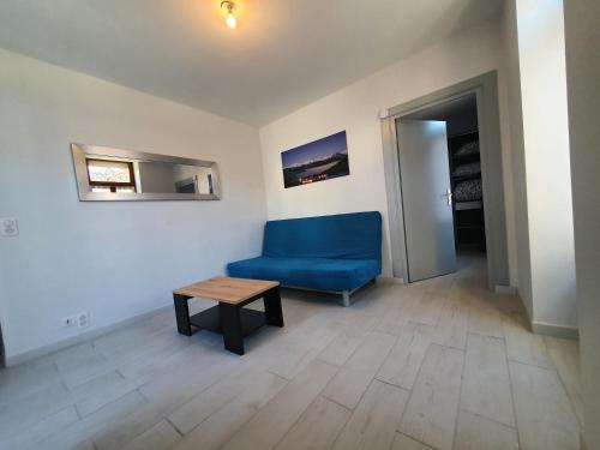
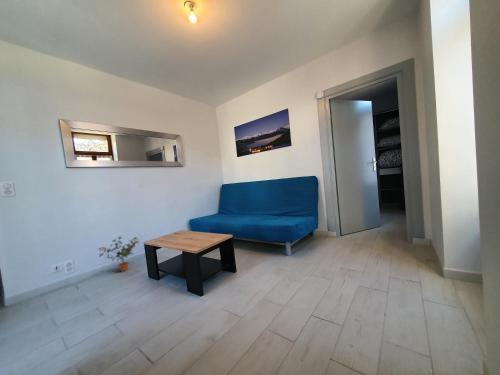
+ potted plant (121, 253)
